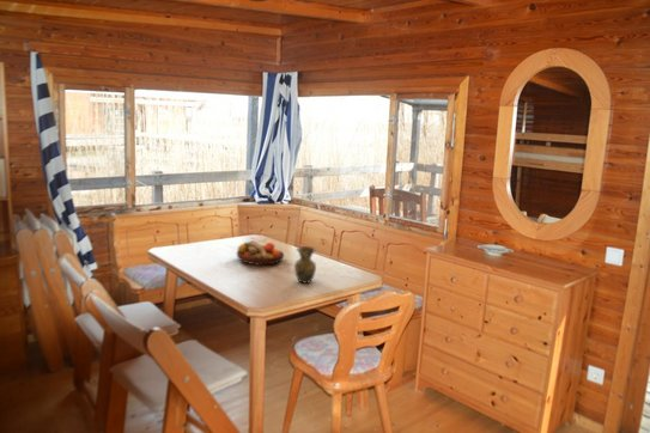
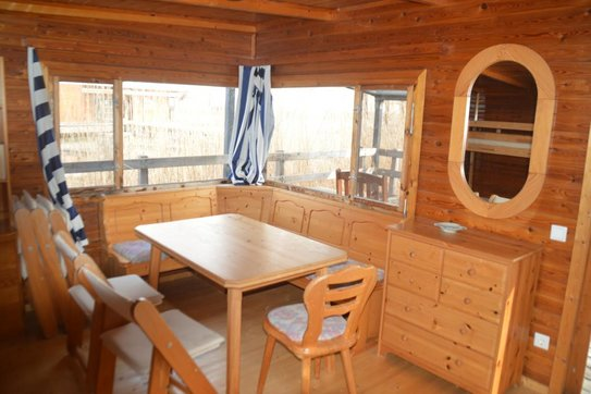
- fruit bowl (260, 250)
- vase (305, 264)
